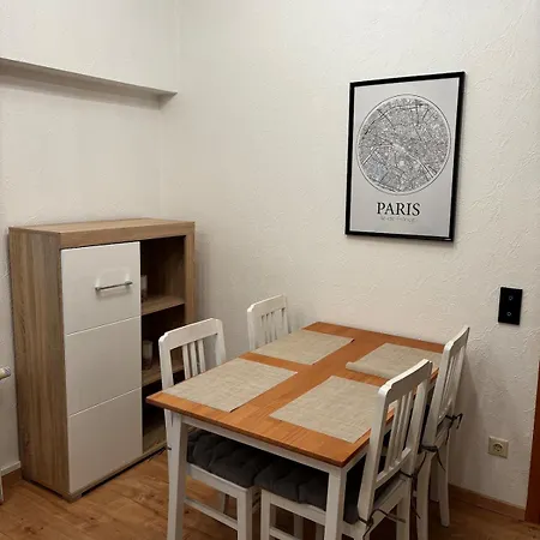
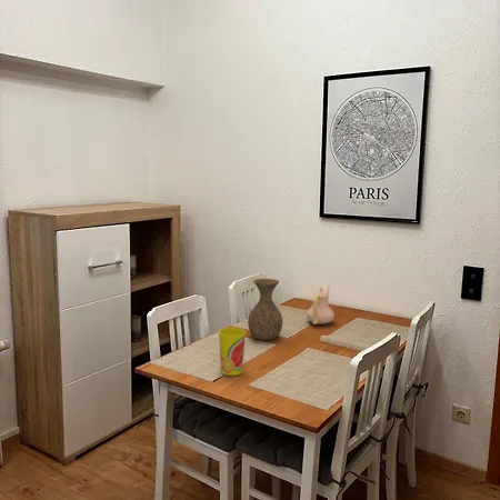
+ cup (231, 351)
+ teapot (322, 303)
+ vase (266, 309)
